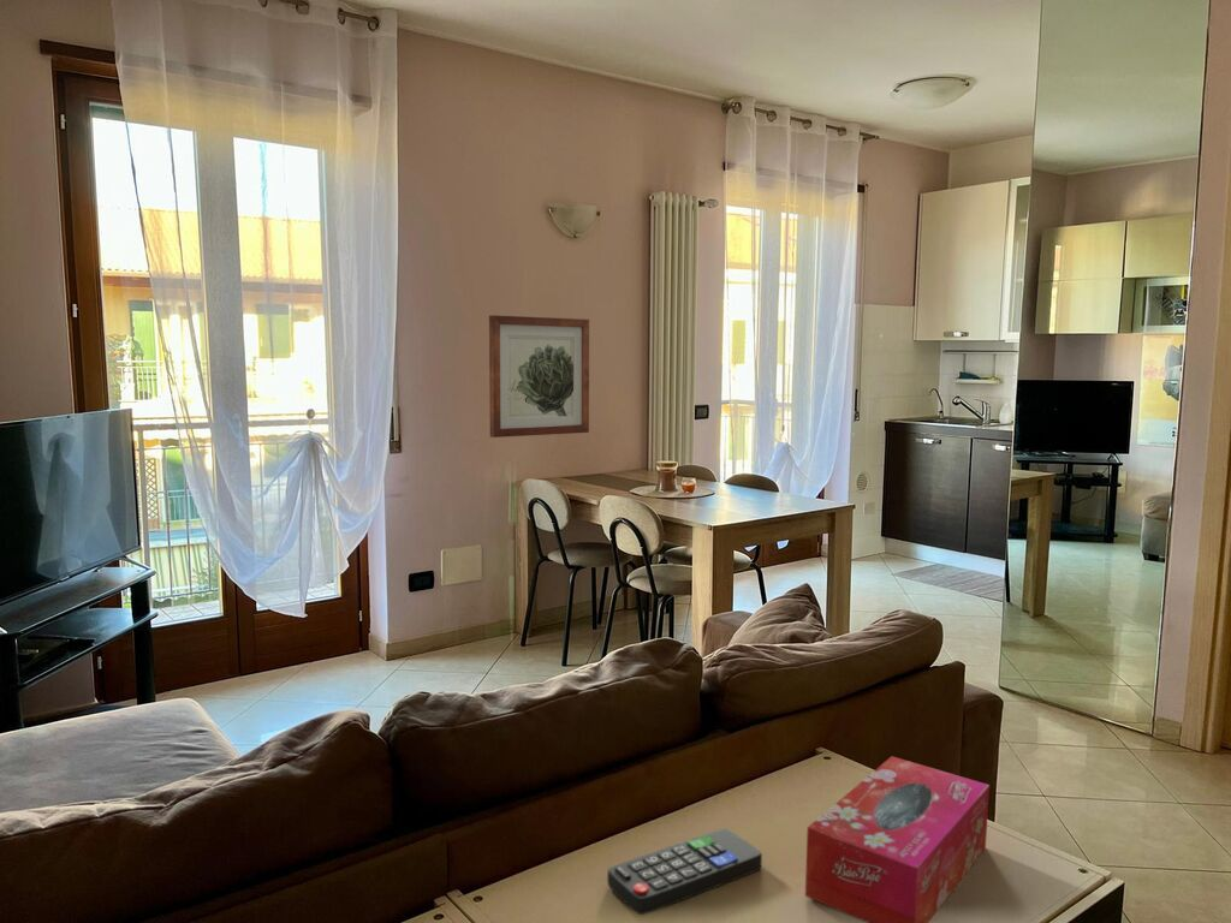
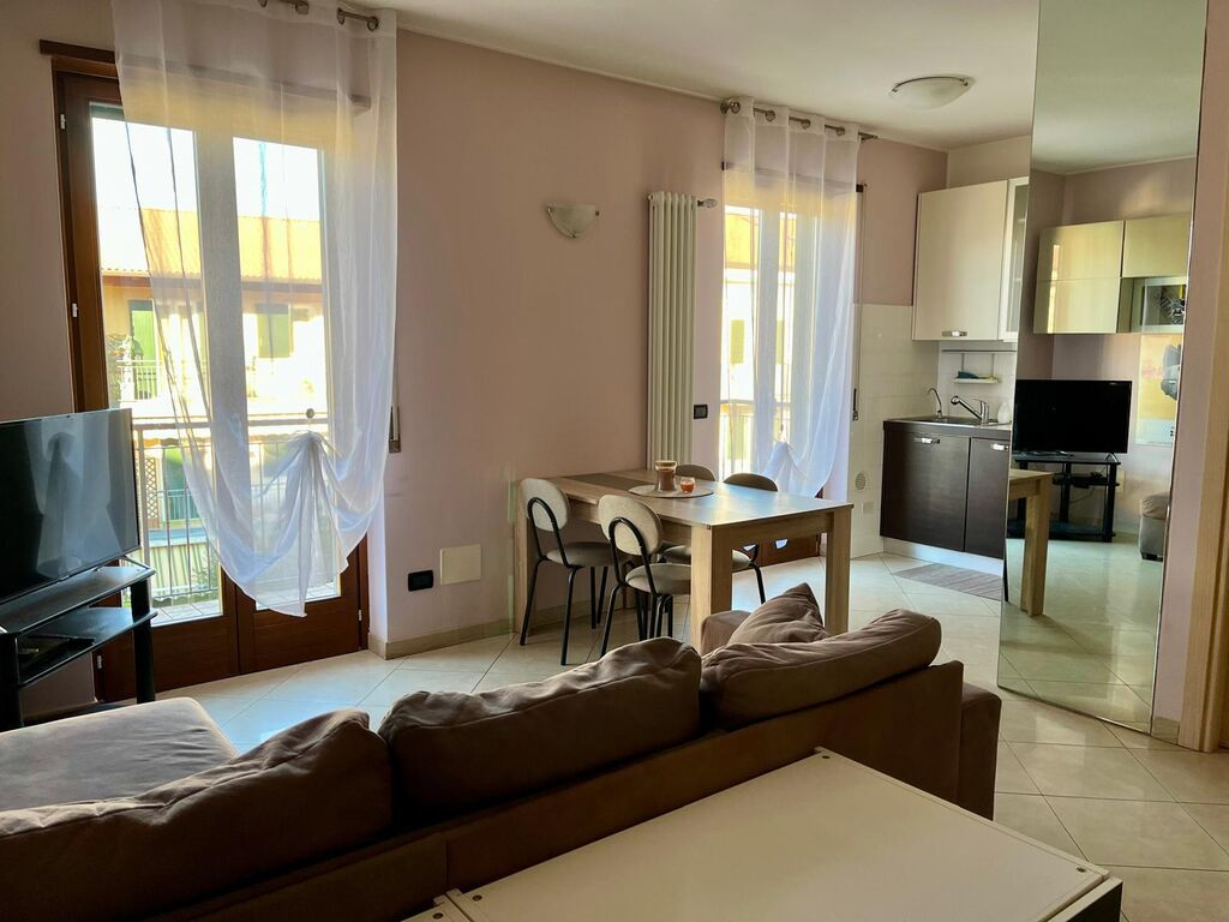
- wall art (541, 376)
- tissue box (900, 838)
- remote control (685, 867)
